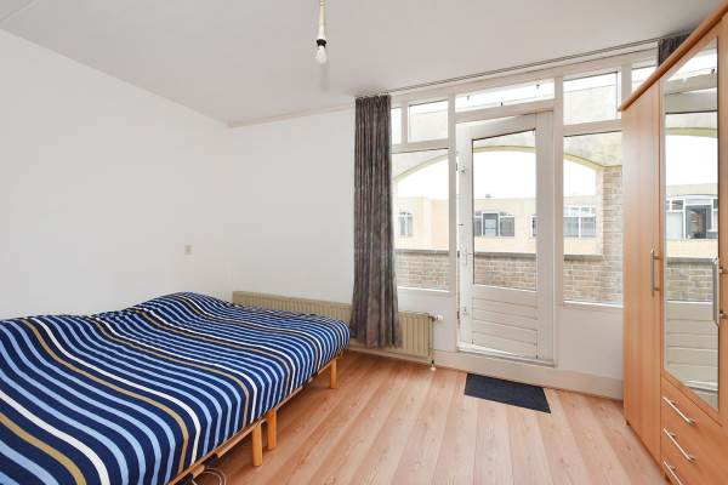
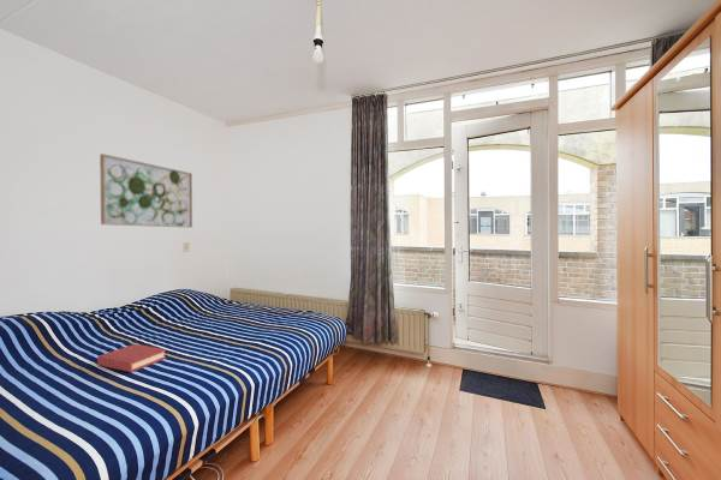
+ wall art (153, 196)
+ hardback book (132, 356)
